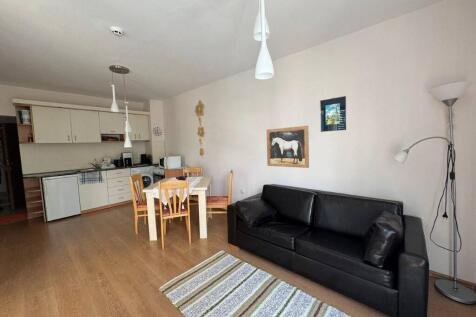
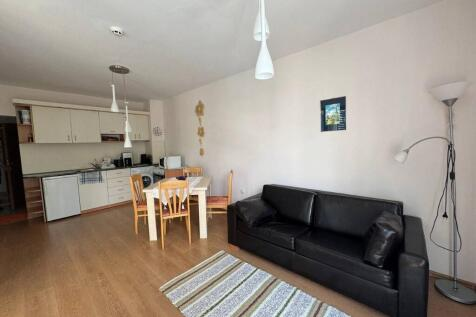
- wall art (286, 147)
